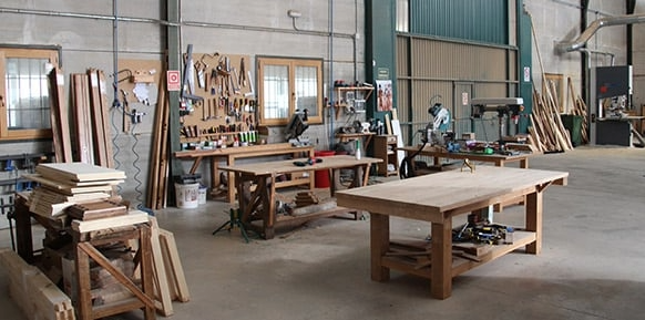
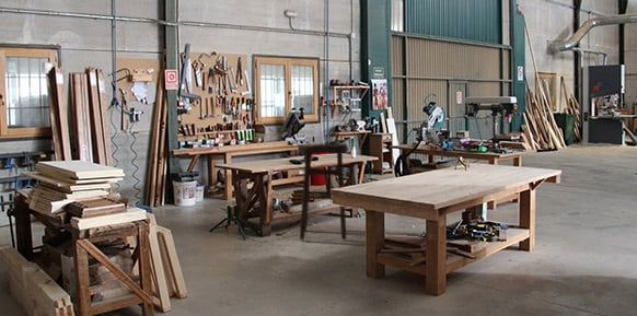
+ stool (323, 191)
